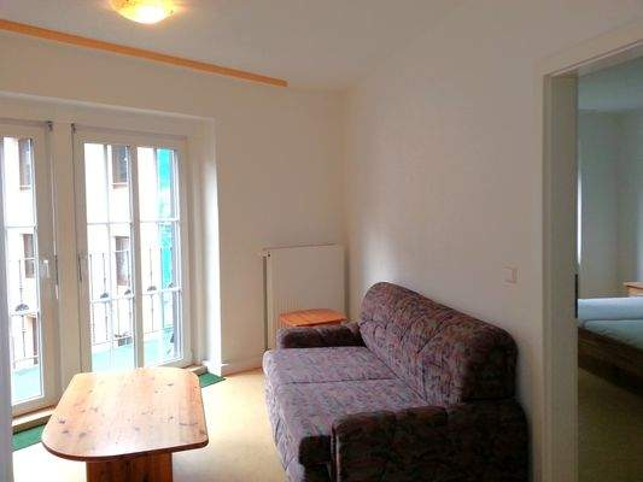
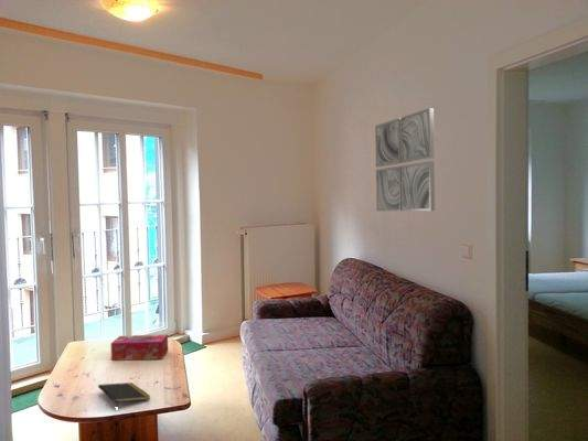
+ tissue box (140, 346)
+ notepad (124, 391)
+ wall art (402, 165)
